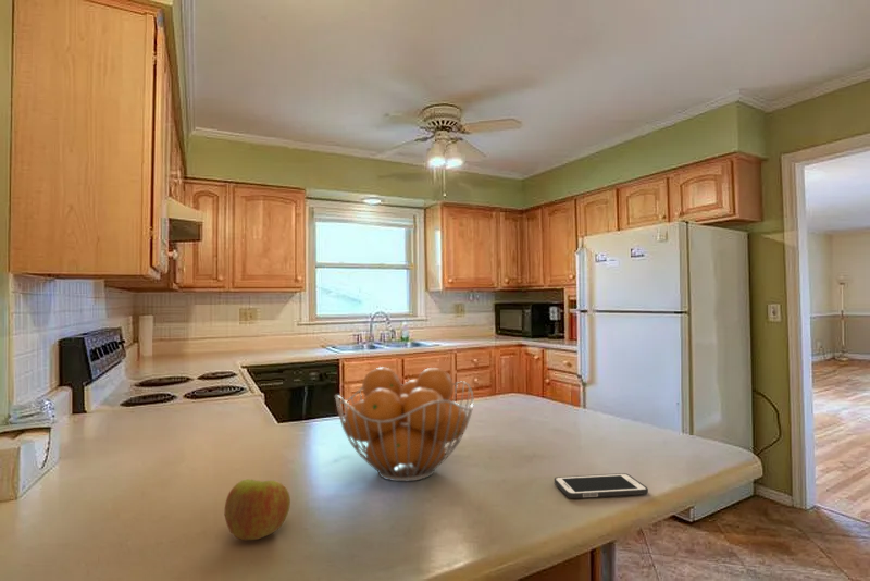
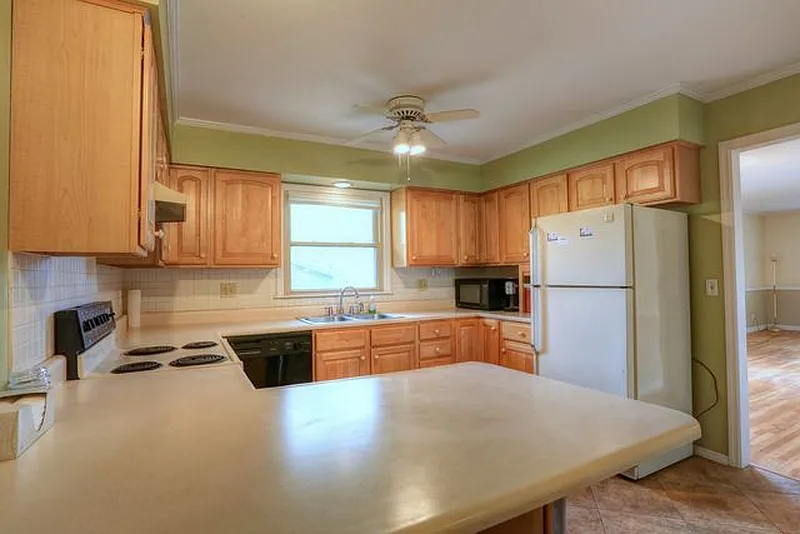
- fruit basket (406, 419)
- apple (257, 506)
- cell phone (599, 485)
